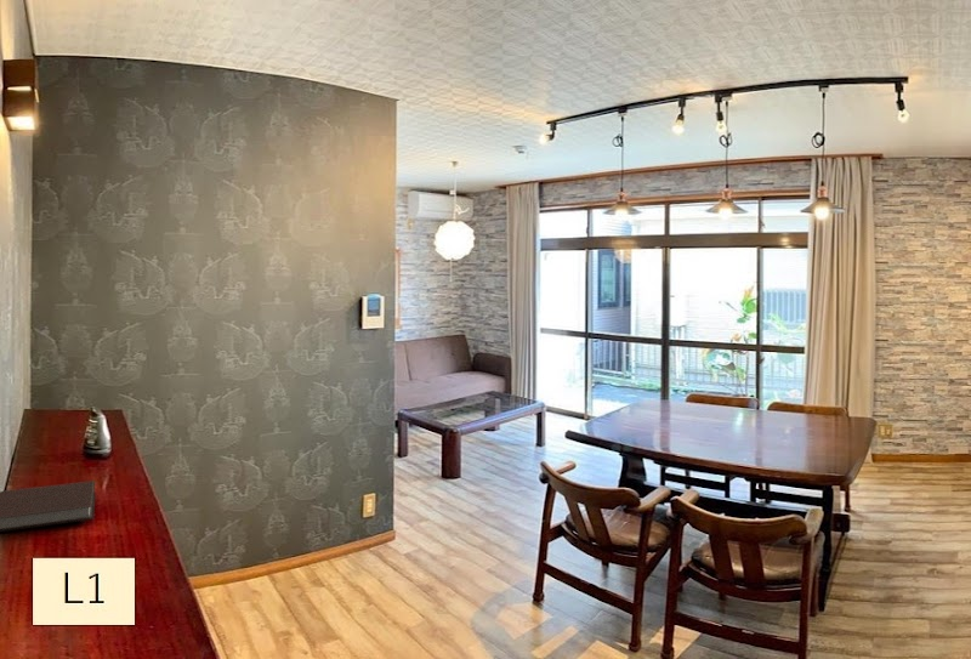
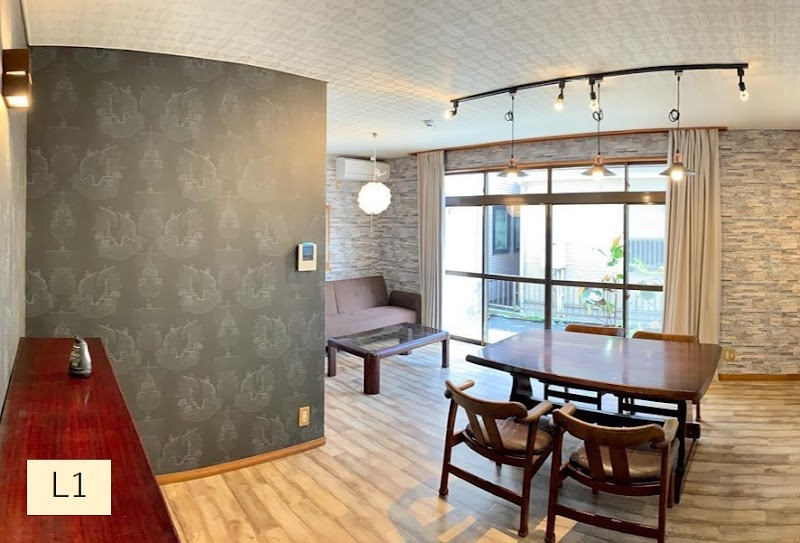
- notebook (44, 504)
